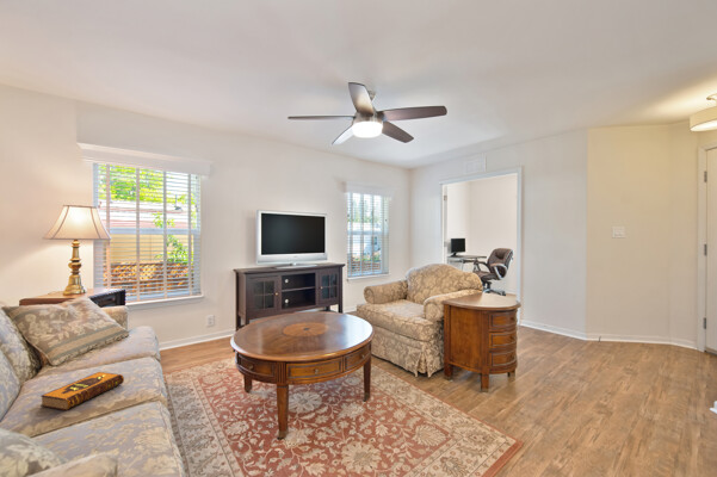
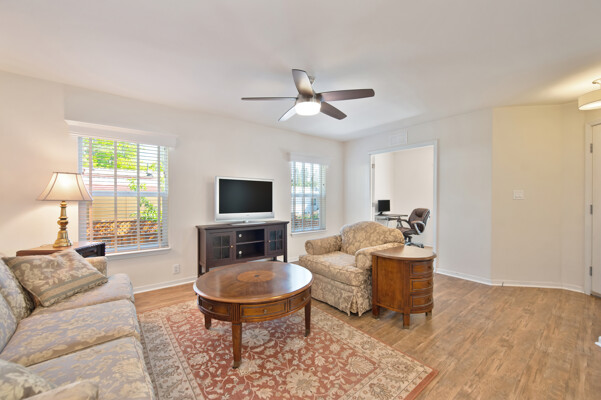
- hardback book (85, 389)
